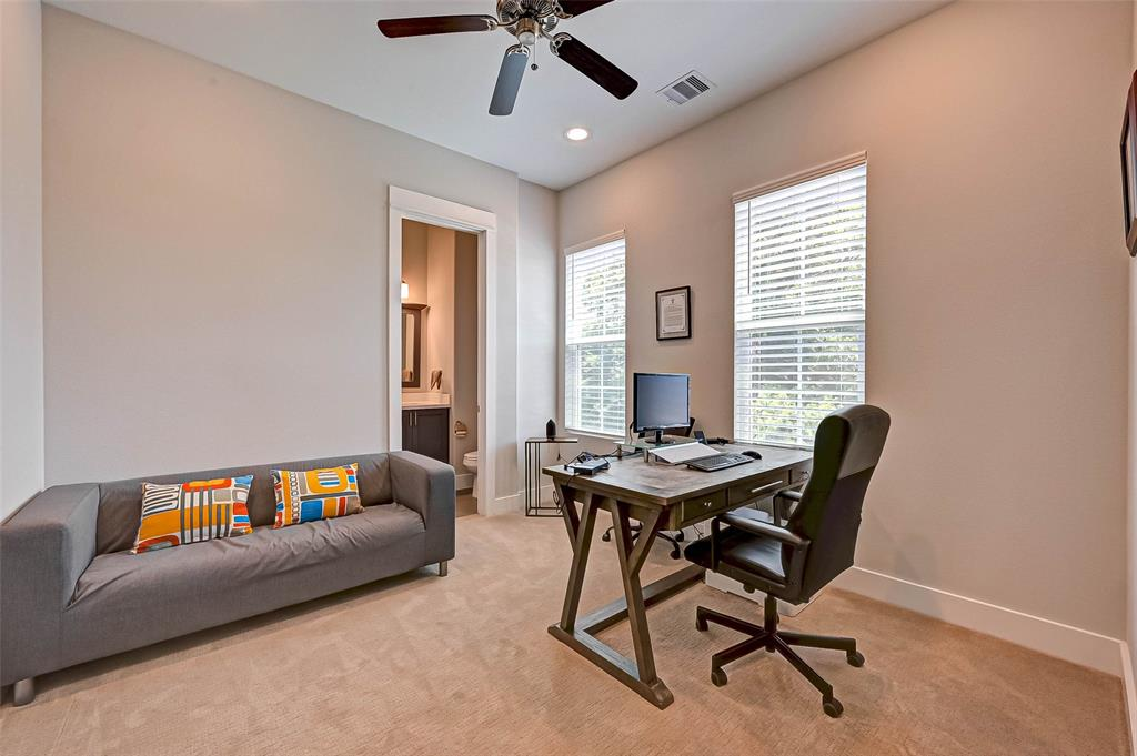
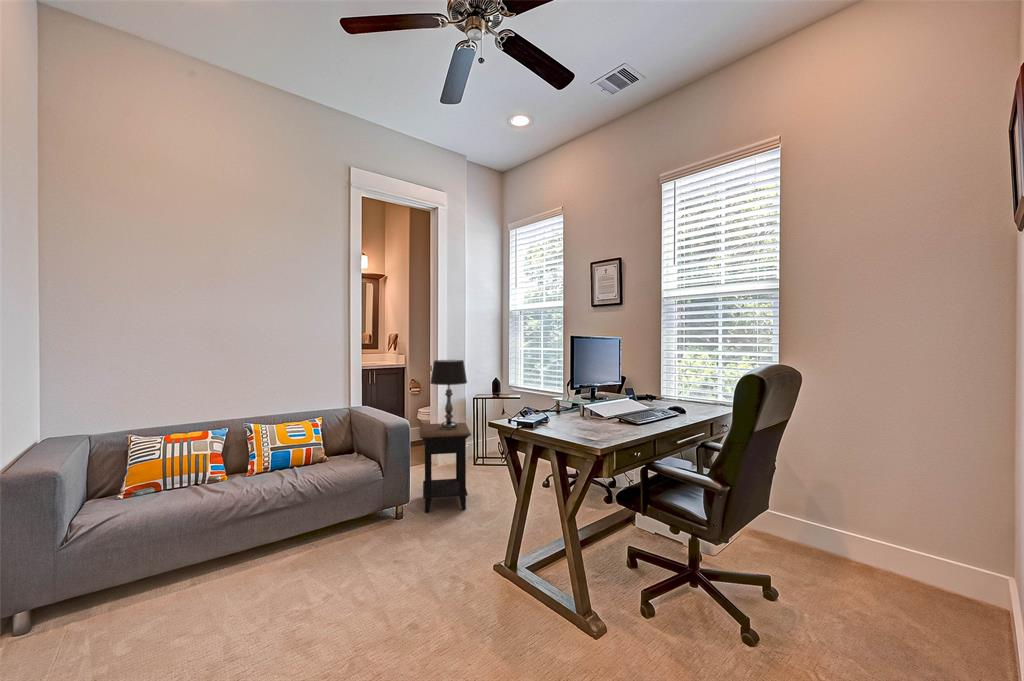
+ table lamp (448, 393)
+ side table (444, 453)
